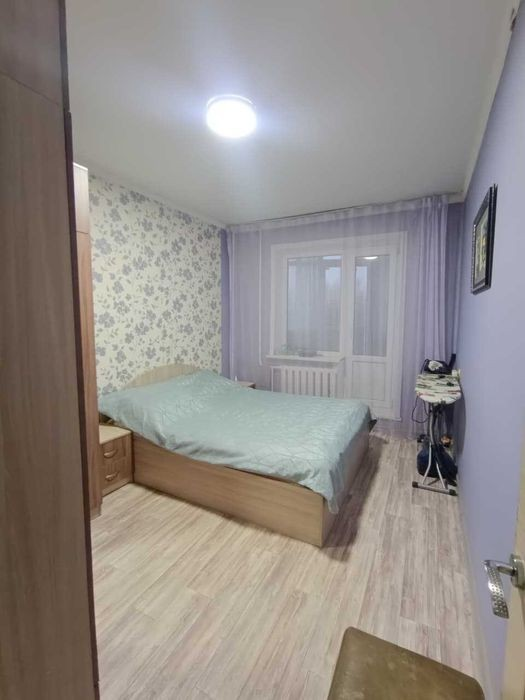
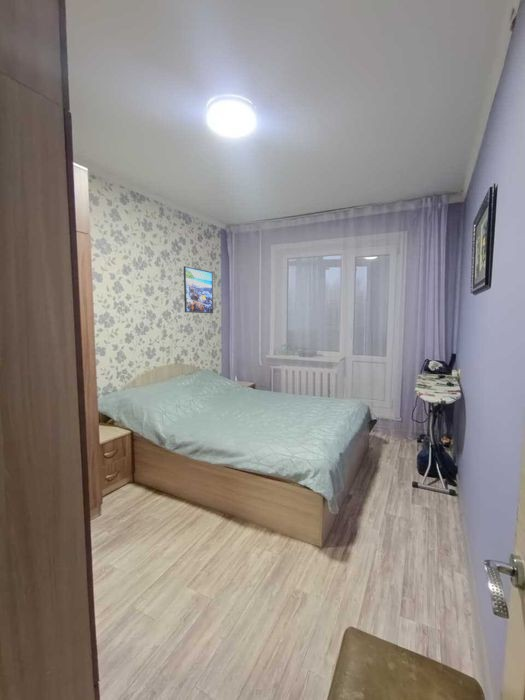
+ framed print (199, 291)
